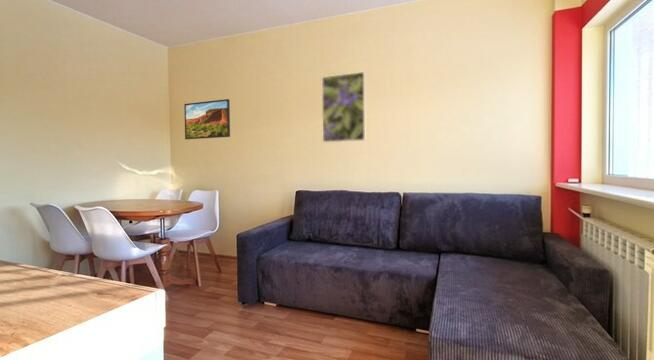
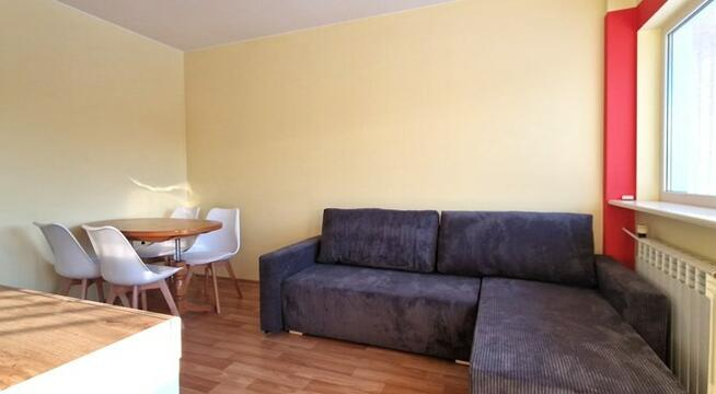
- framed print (206, 119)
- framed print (343, 108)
